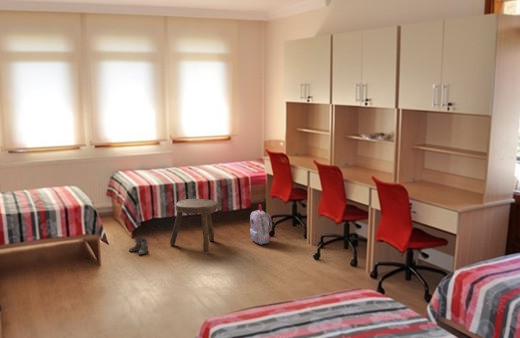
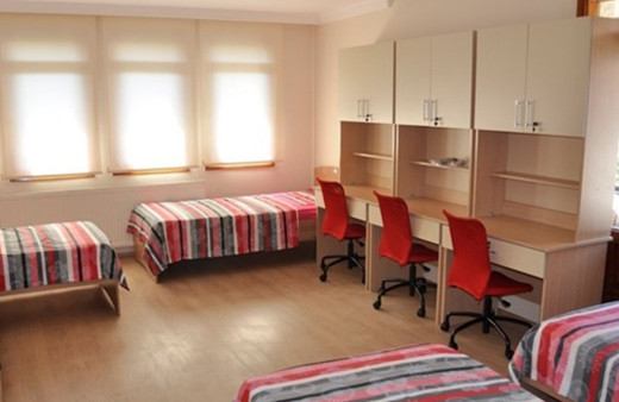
- backpack (261, 223)
- boots (139, 245)
- stool (202, 224)
